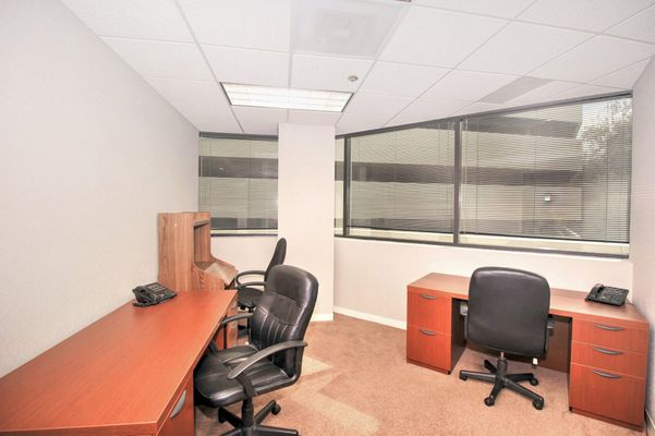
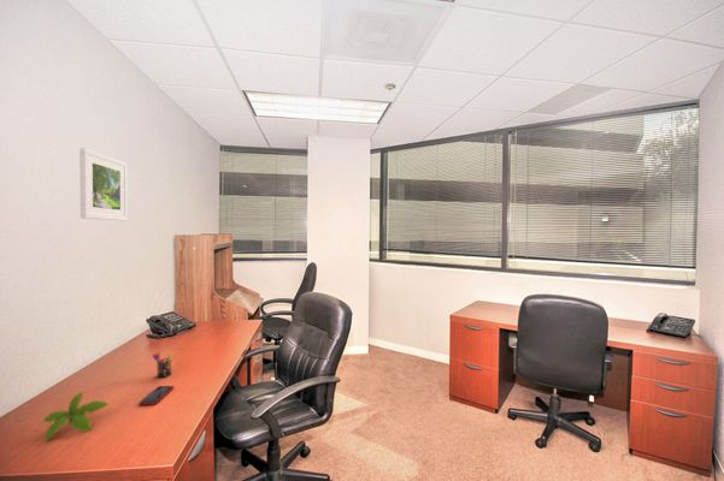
+ pen holder (164, 363)
+ smartphone (157, 394)
+ plant (73, 415)
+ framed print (106, 188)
